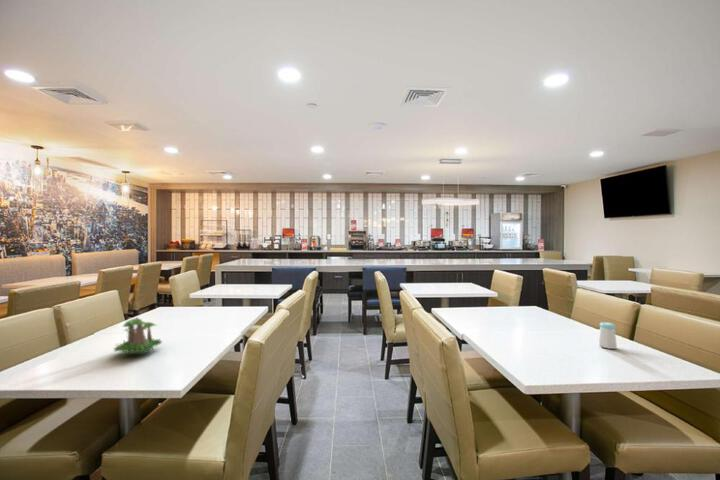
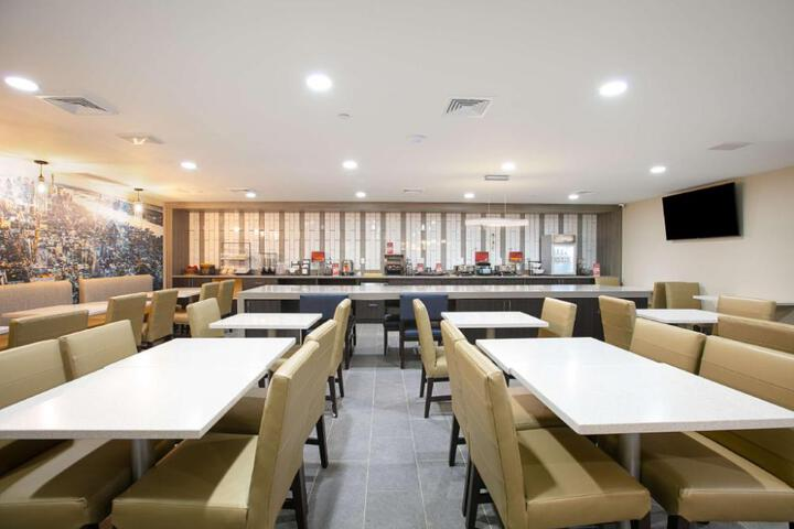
- plant (135, 326)
- salt shaker (607, 335)
